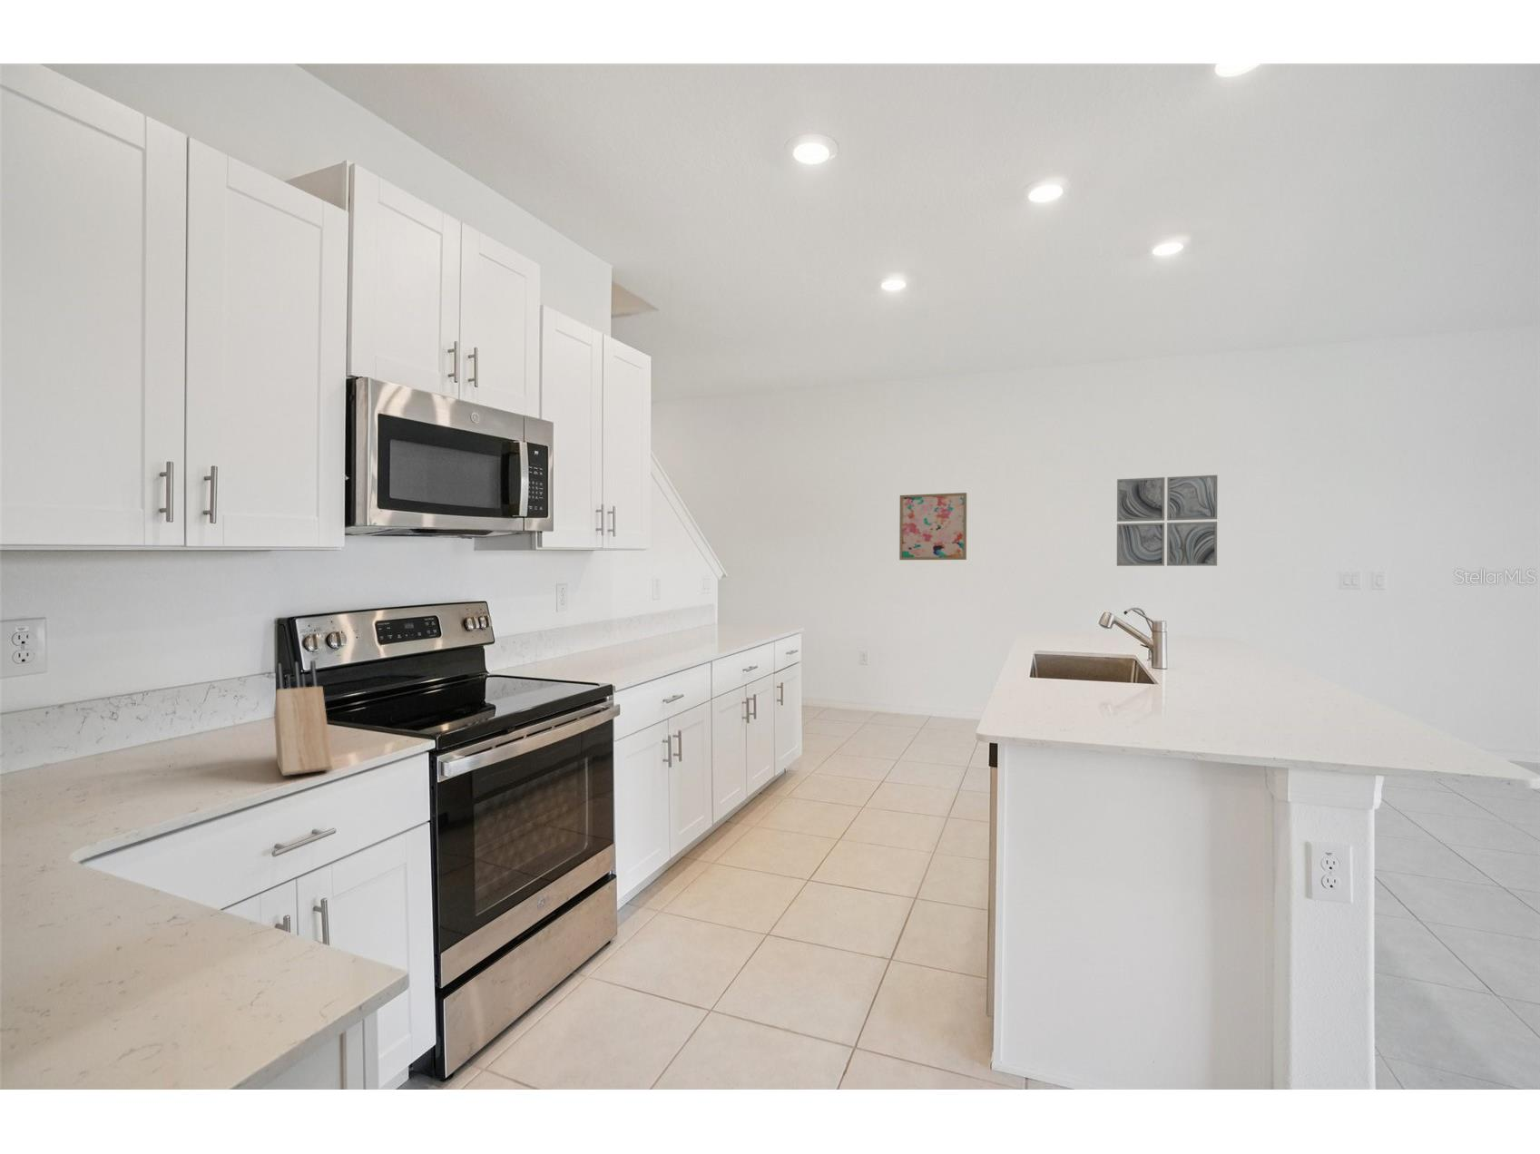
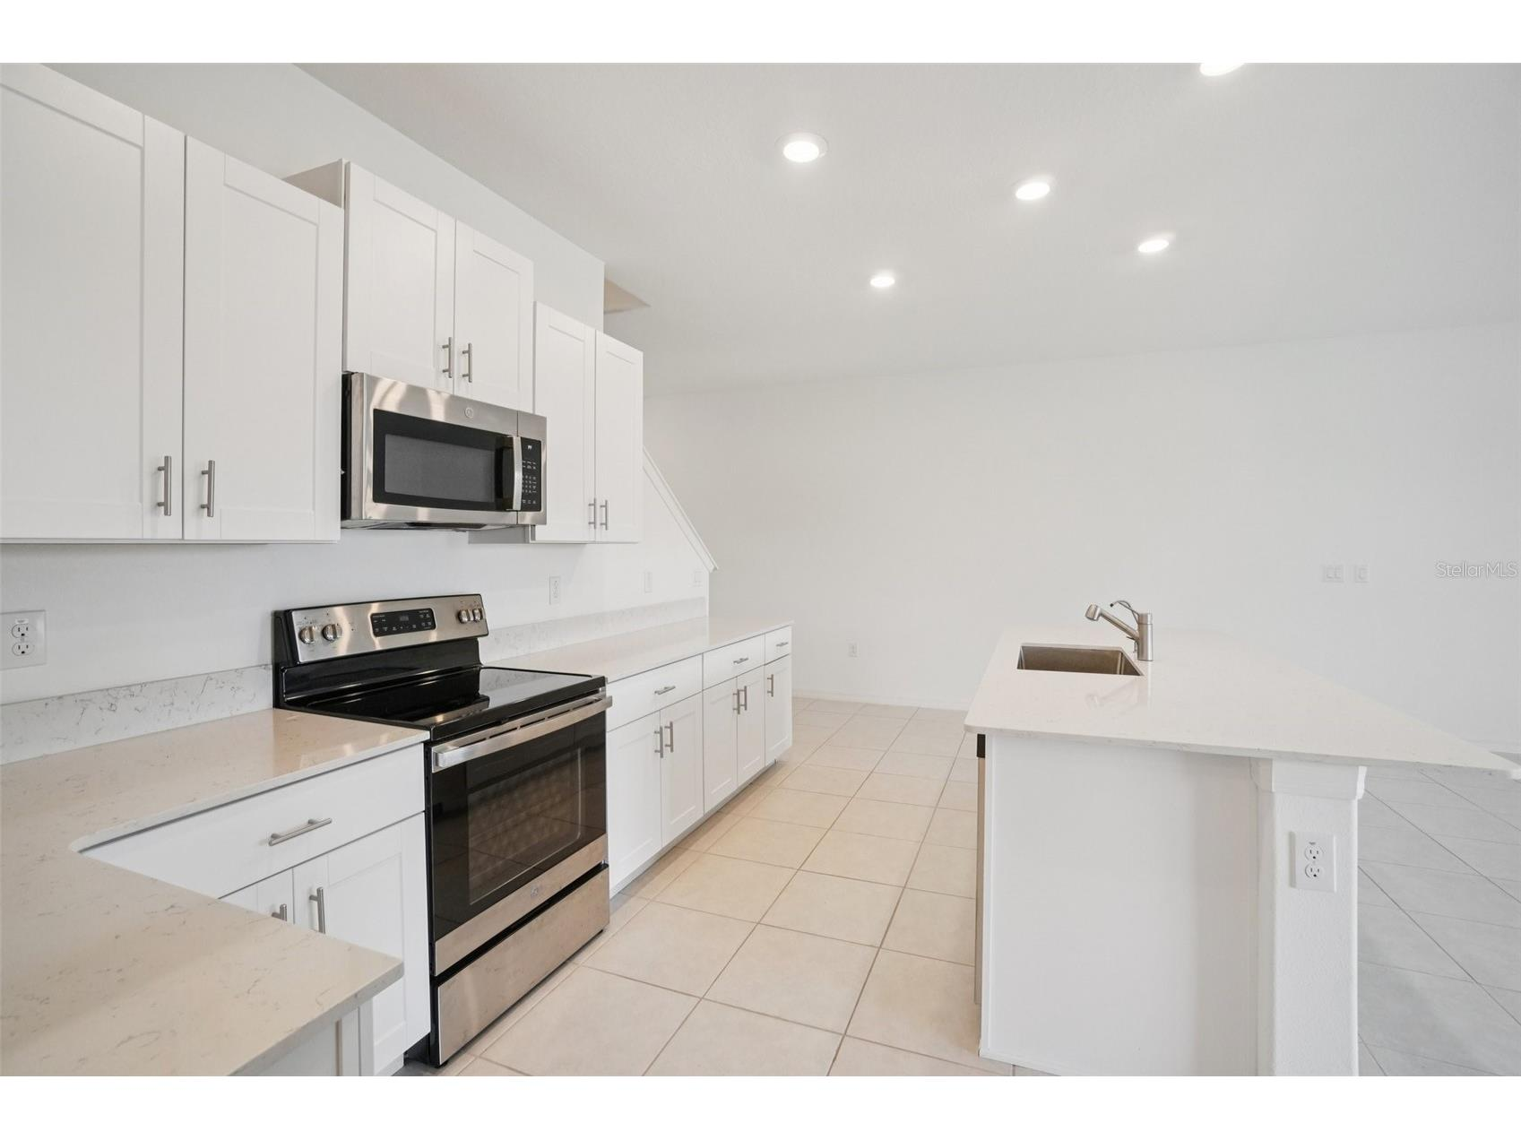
- wall art (1167, 520)
- knife block (301, 713)
- wall art (932, 526)
